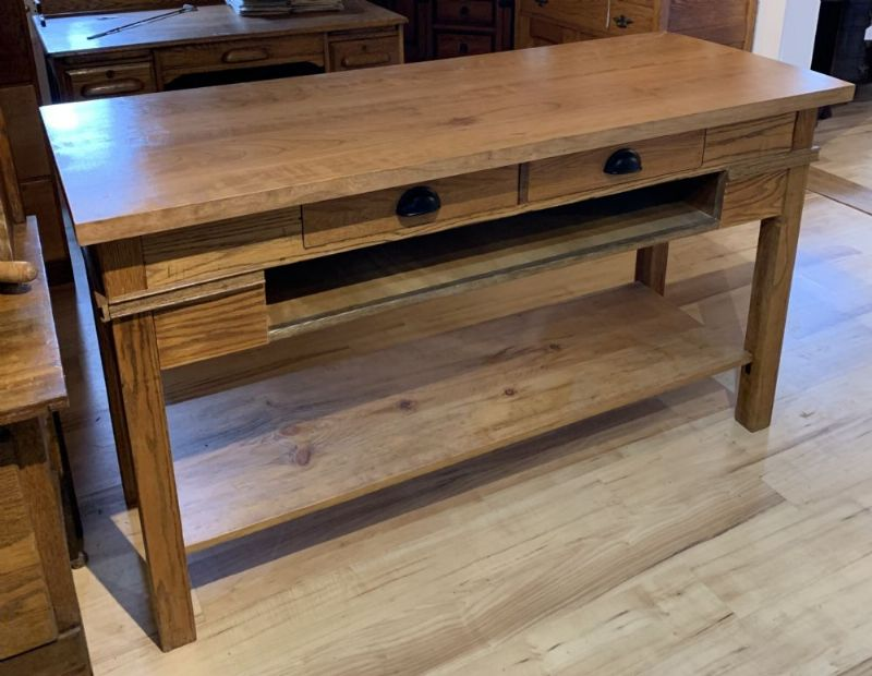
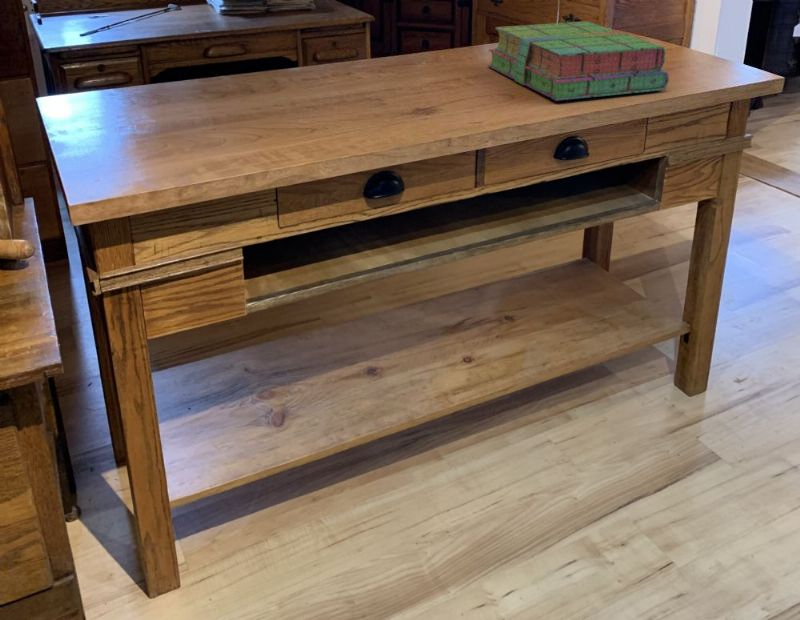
+ stack of books (574, 57)
